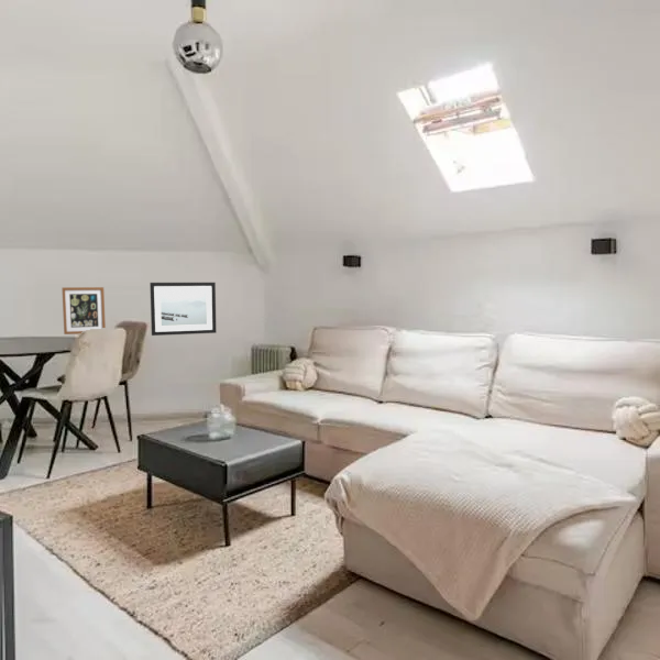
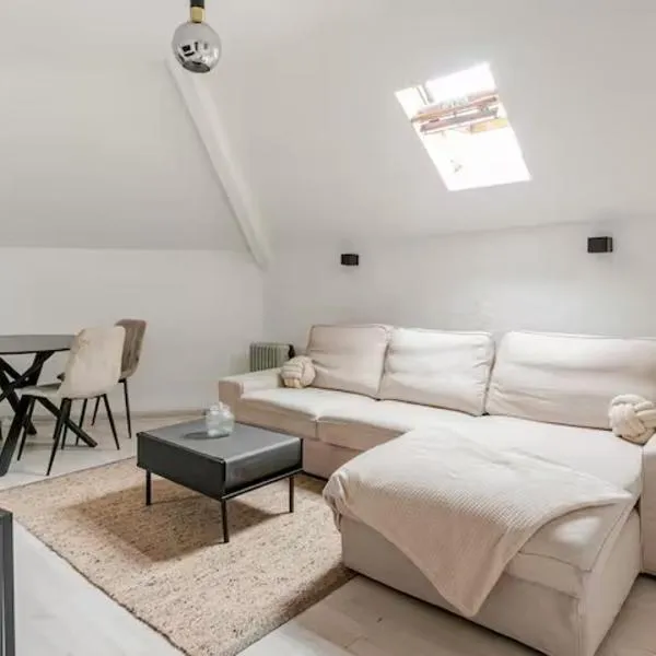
- wall art (184, 308)
- wall art (84, 310)
